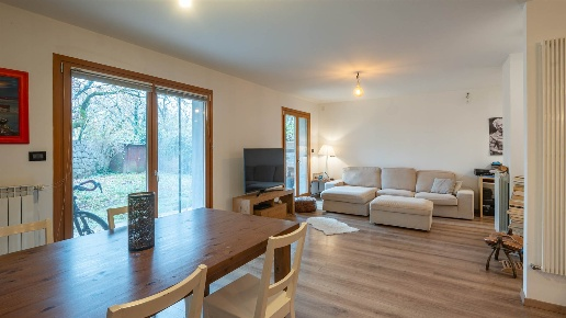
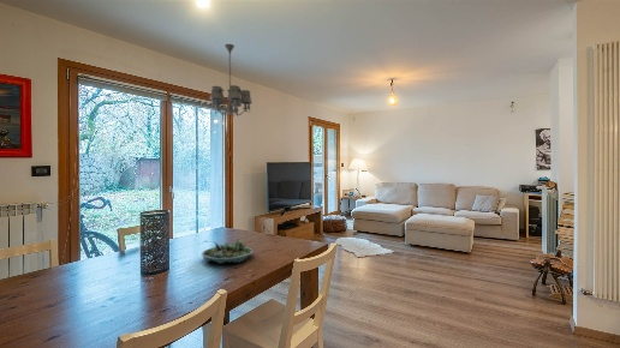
+ succulent planter (227, 247)
+ chandelier (229, 80)
